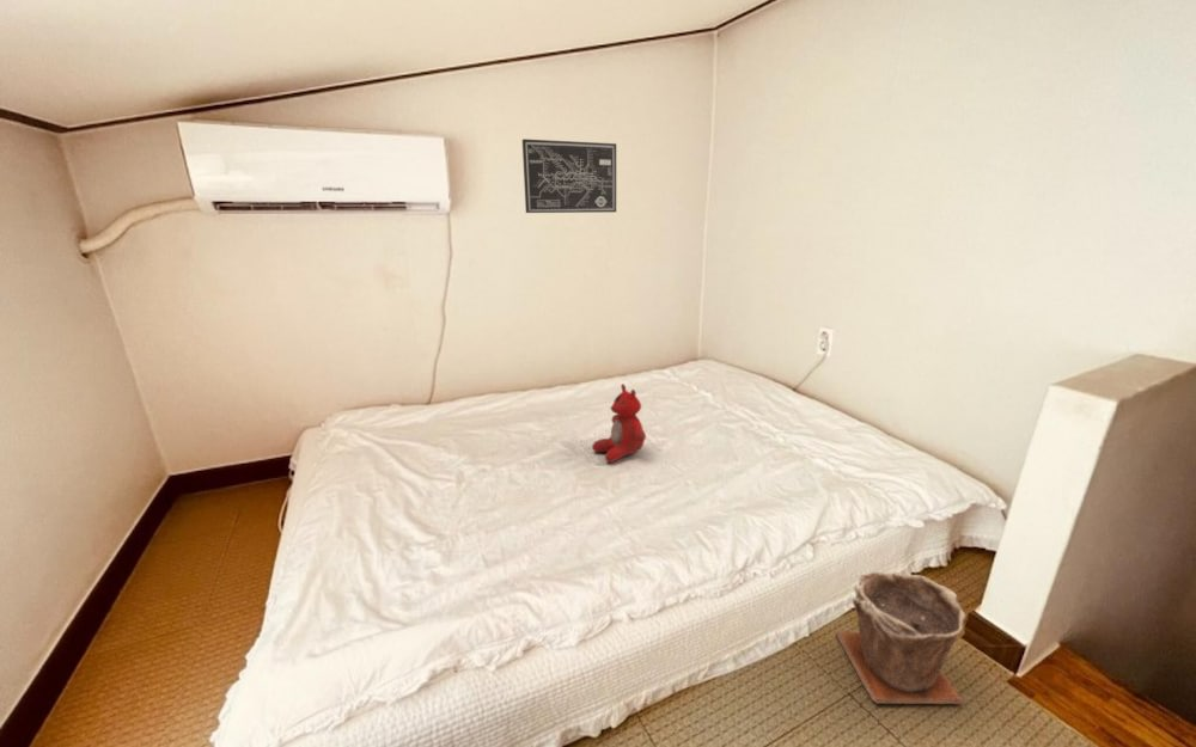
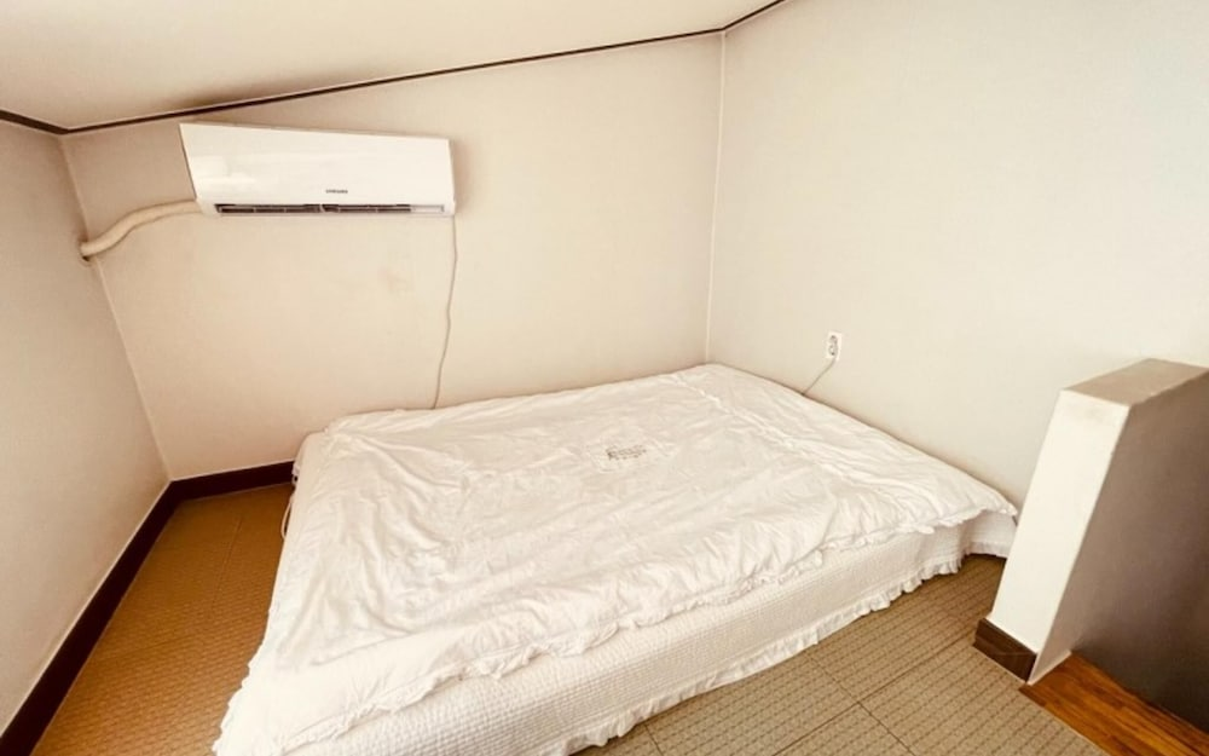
- wall art (572, 177)
- plant pot (901, 631)
- stuffed bear (618, 421)
